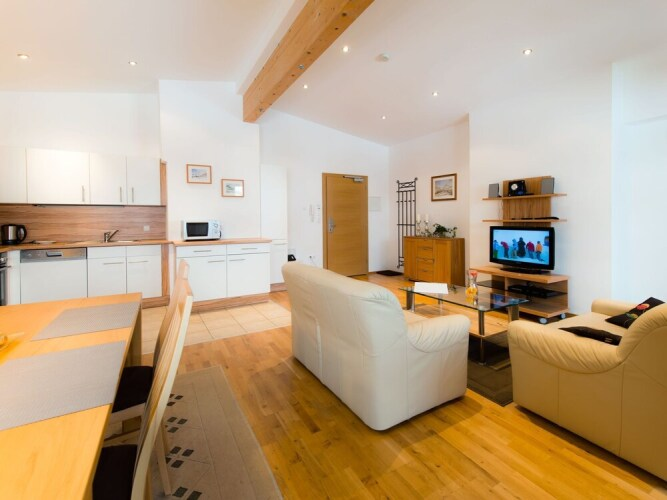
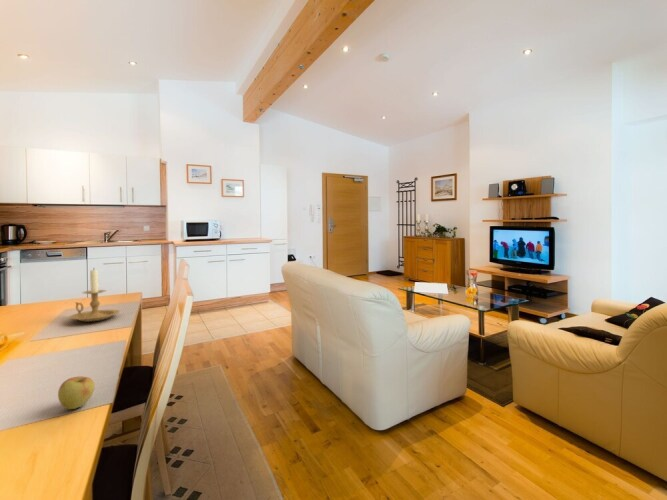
+ candle holder (94, 293)
+ apple (76, 391)
